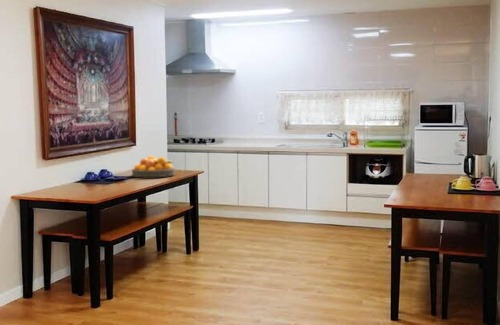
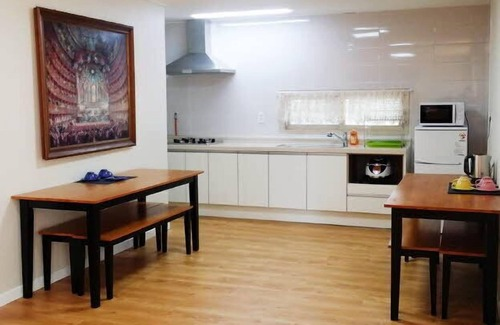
- fruit bowl (153, 165)
